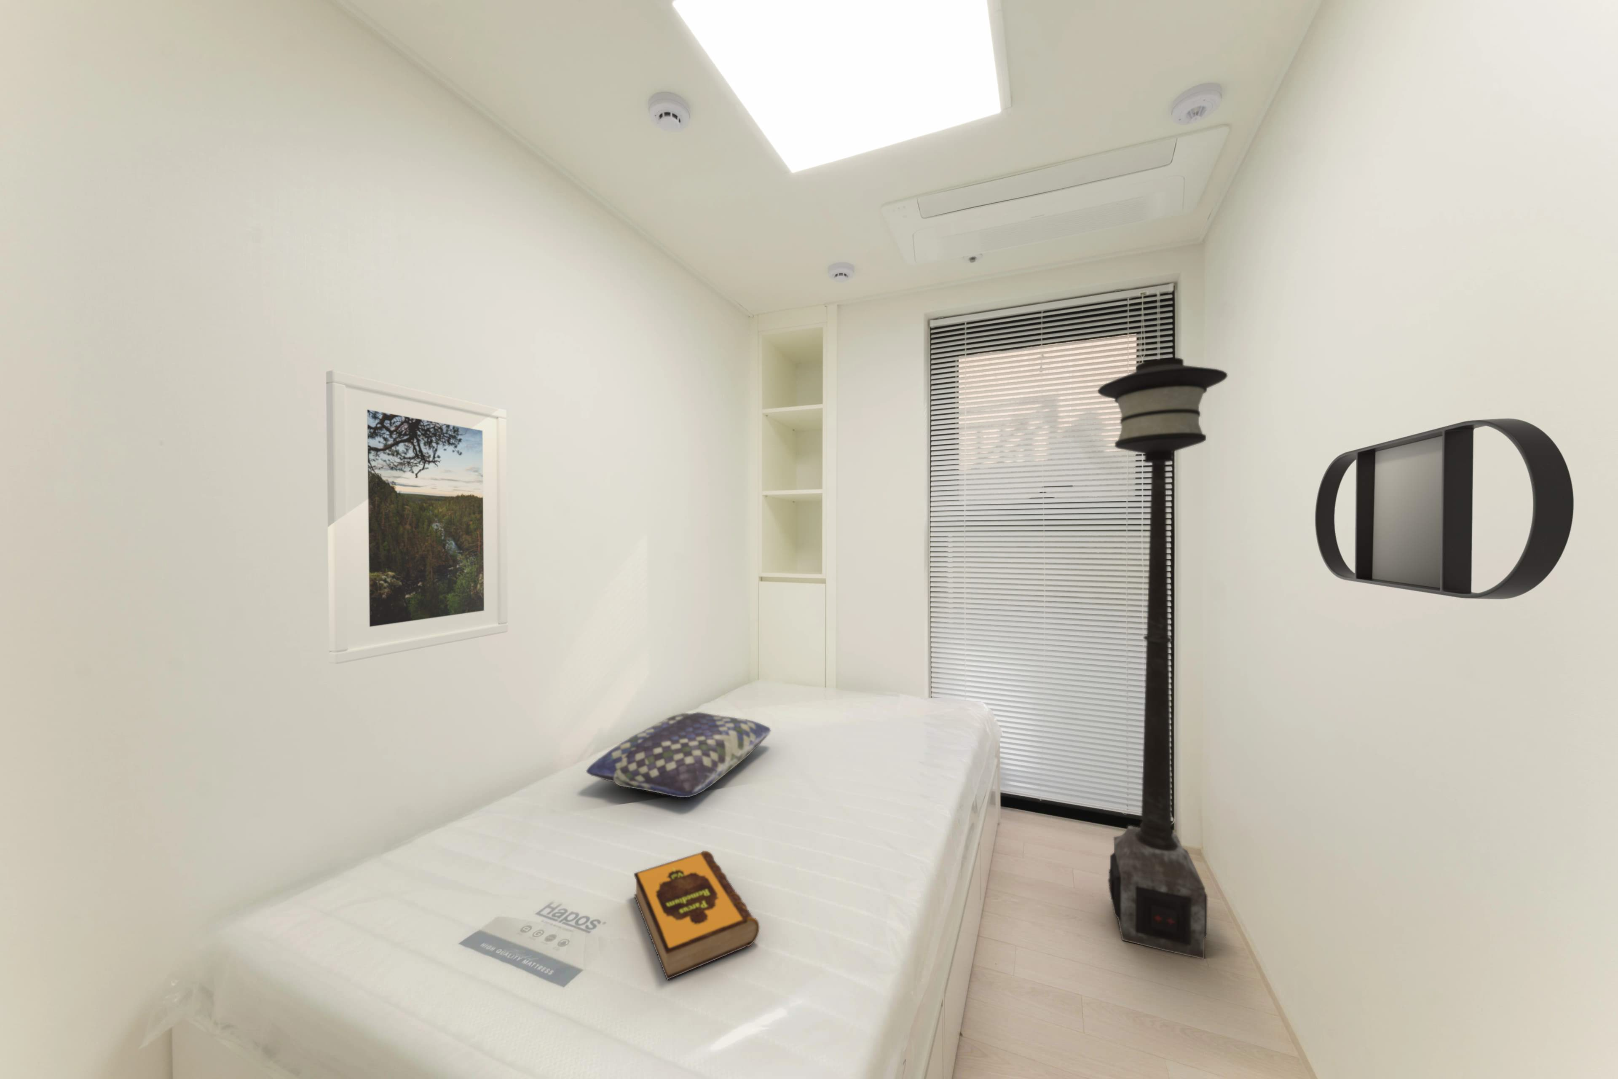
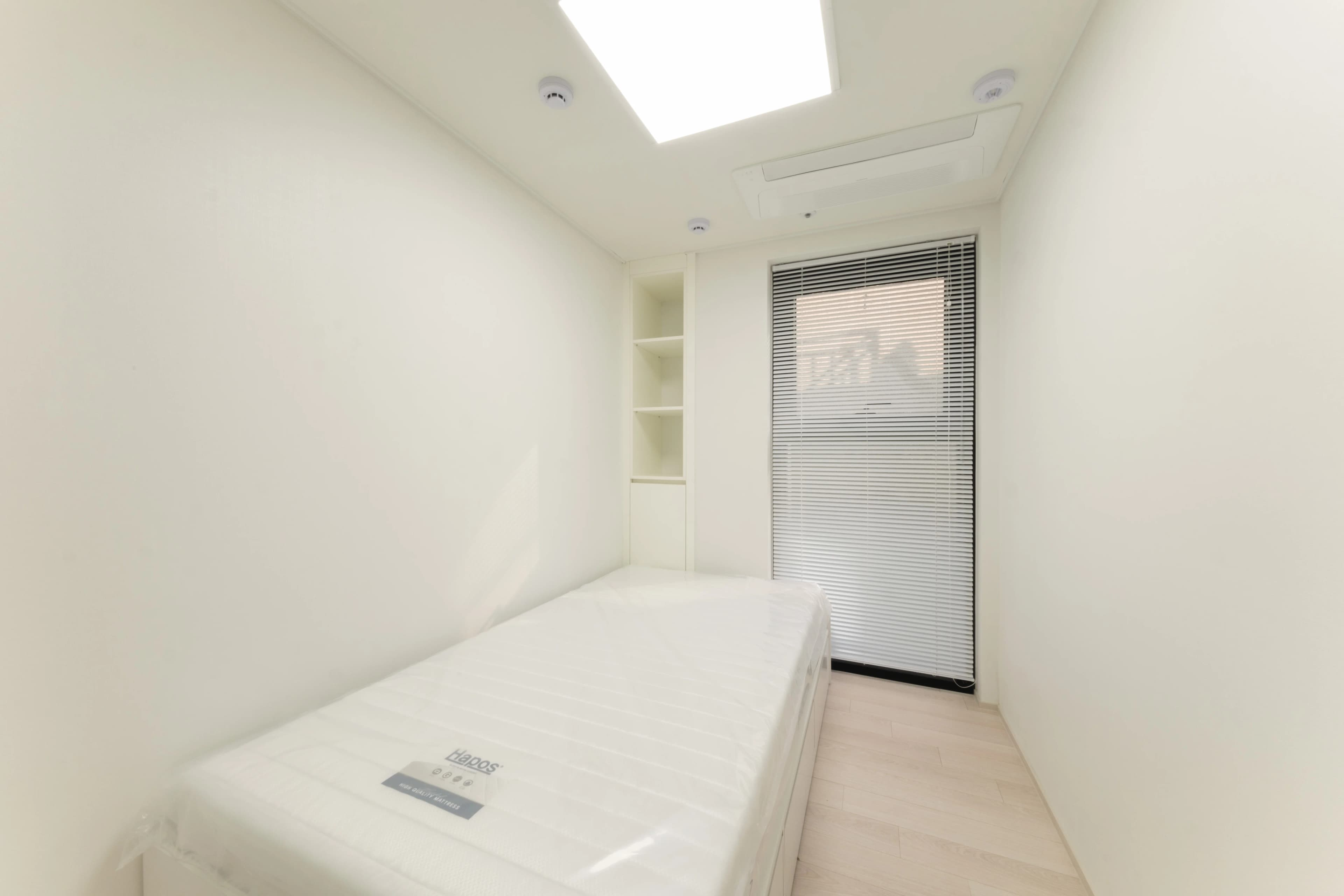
- floor lamp (1157, 647)
- cushion (686, 749)
- home mirror (1406, 513)
- hardback book (693, 904)
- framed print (430, 520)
